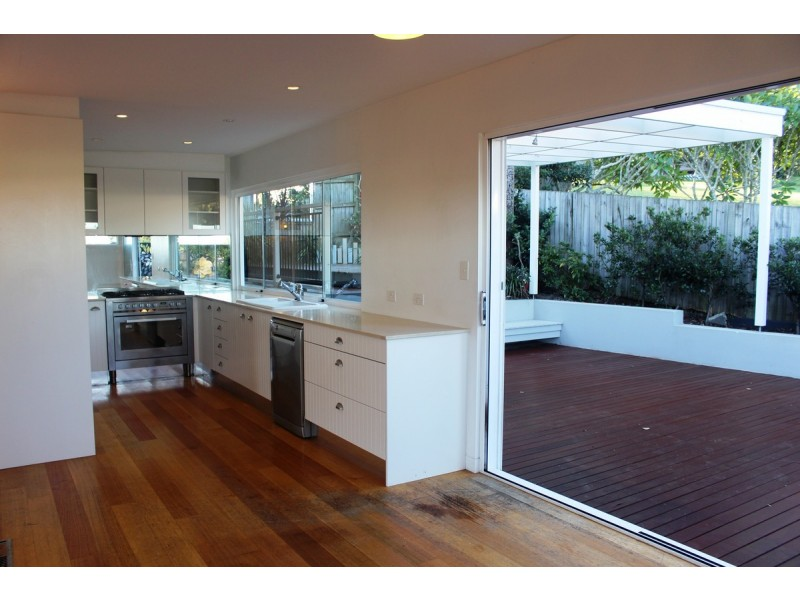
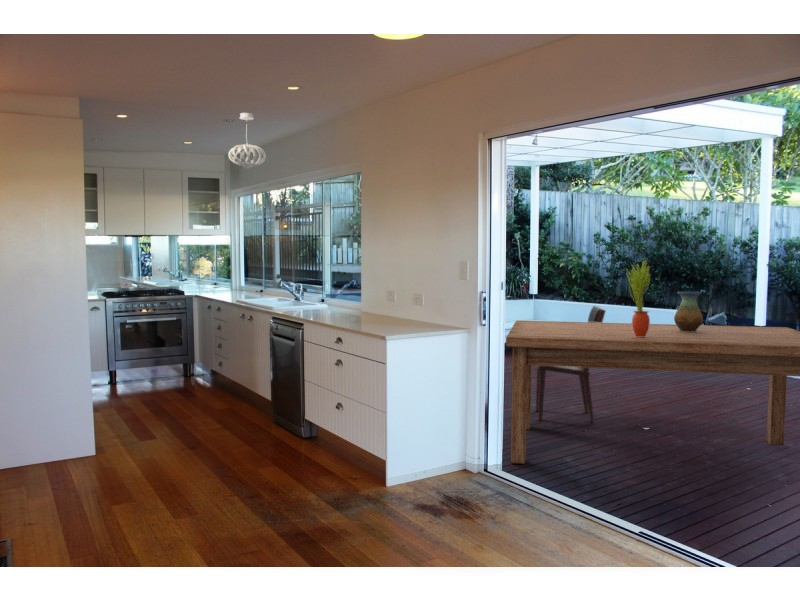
+ potted plant (637, 298)
+ dining chair (568, 367)
+ pendant light (246, 143)
+ dining table (657, 370)
+ vase (688, 311)
